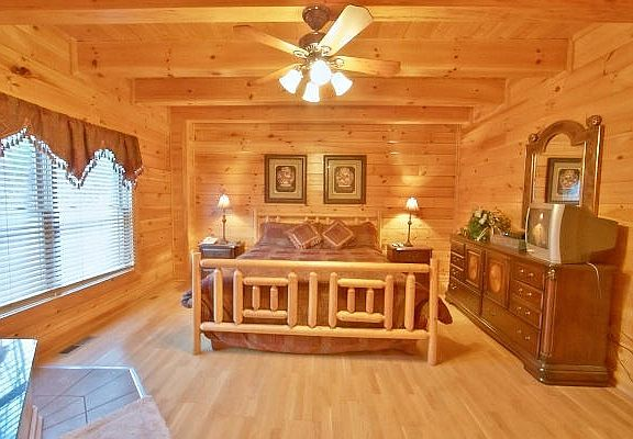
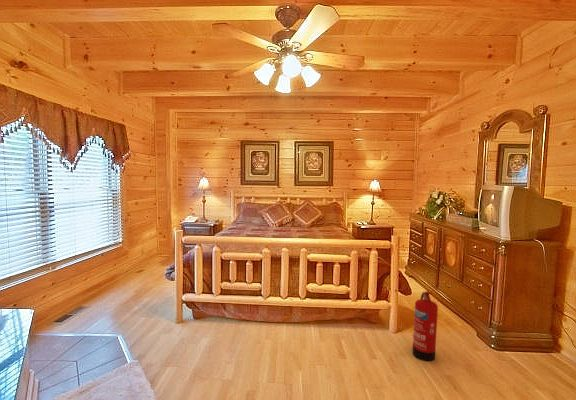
+ fire extinguisher (424, 319)
